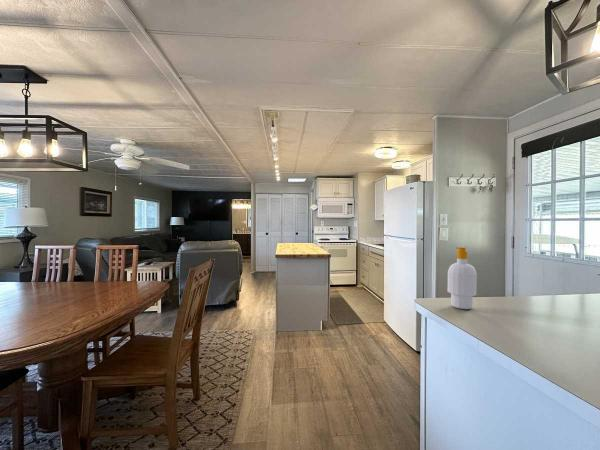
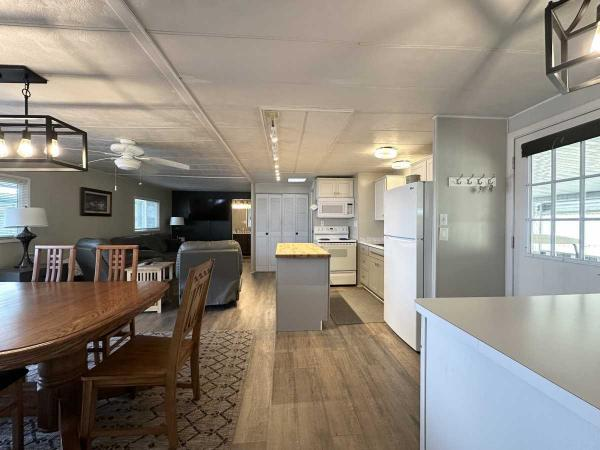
- soap bottle (461, 277)
